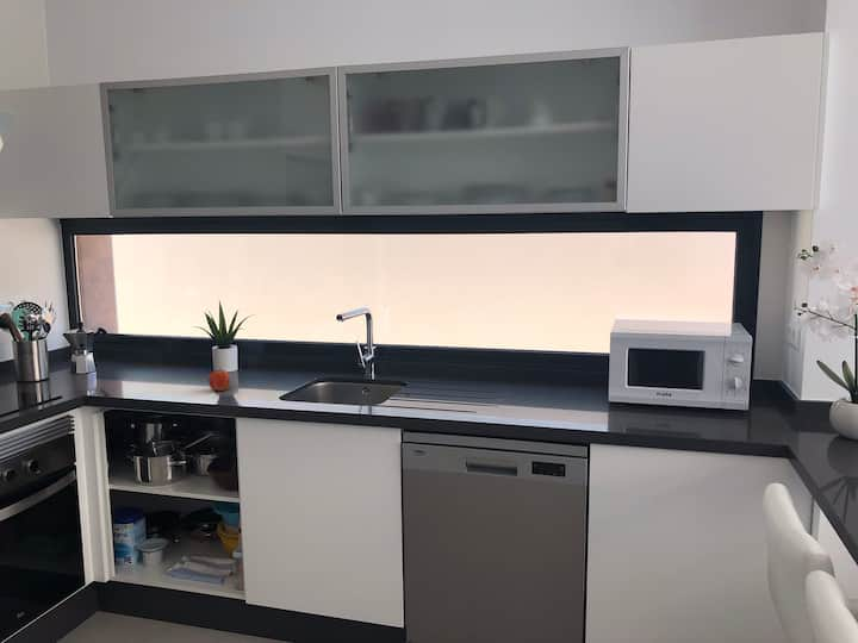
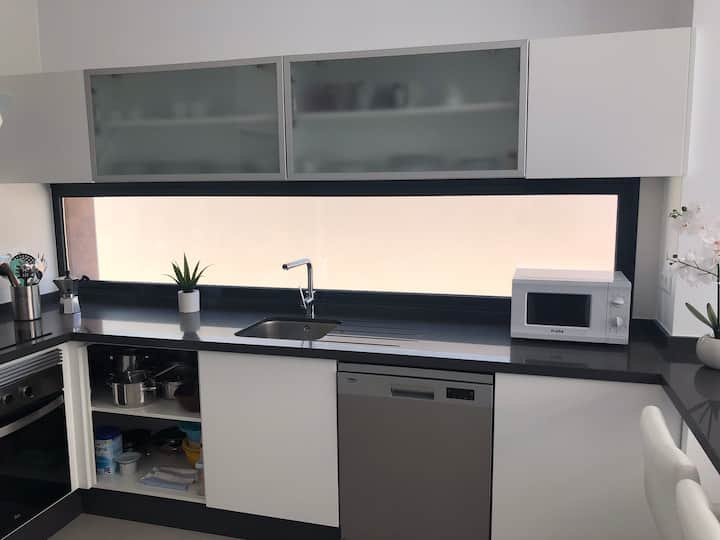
- fruit (219, 379)
